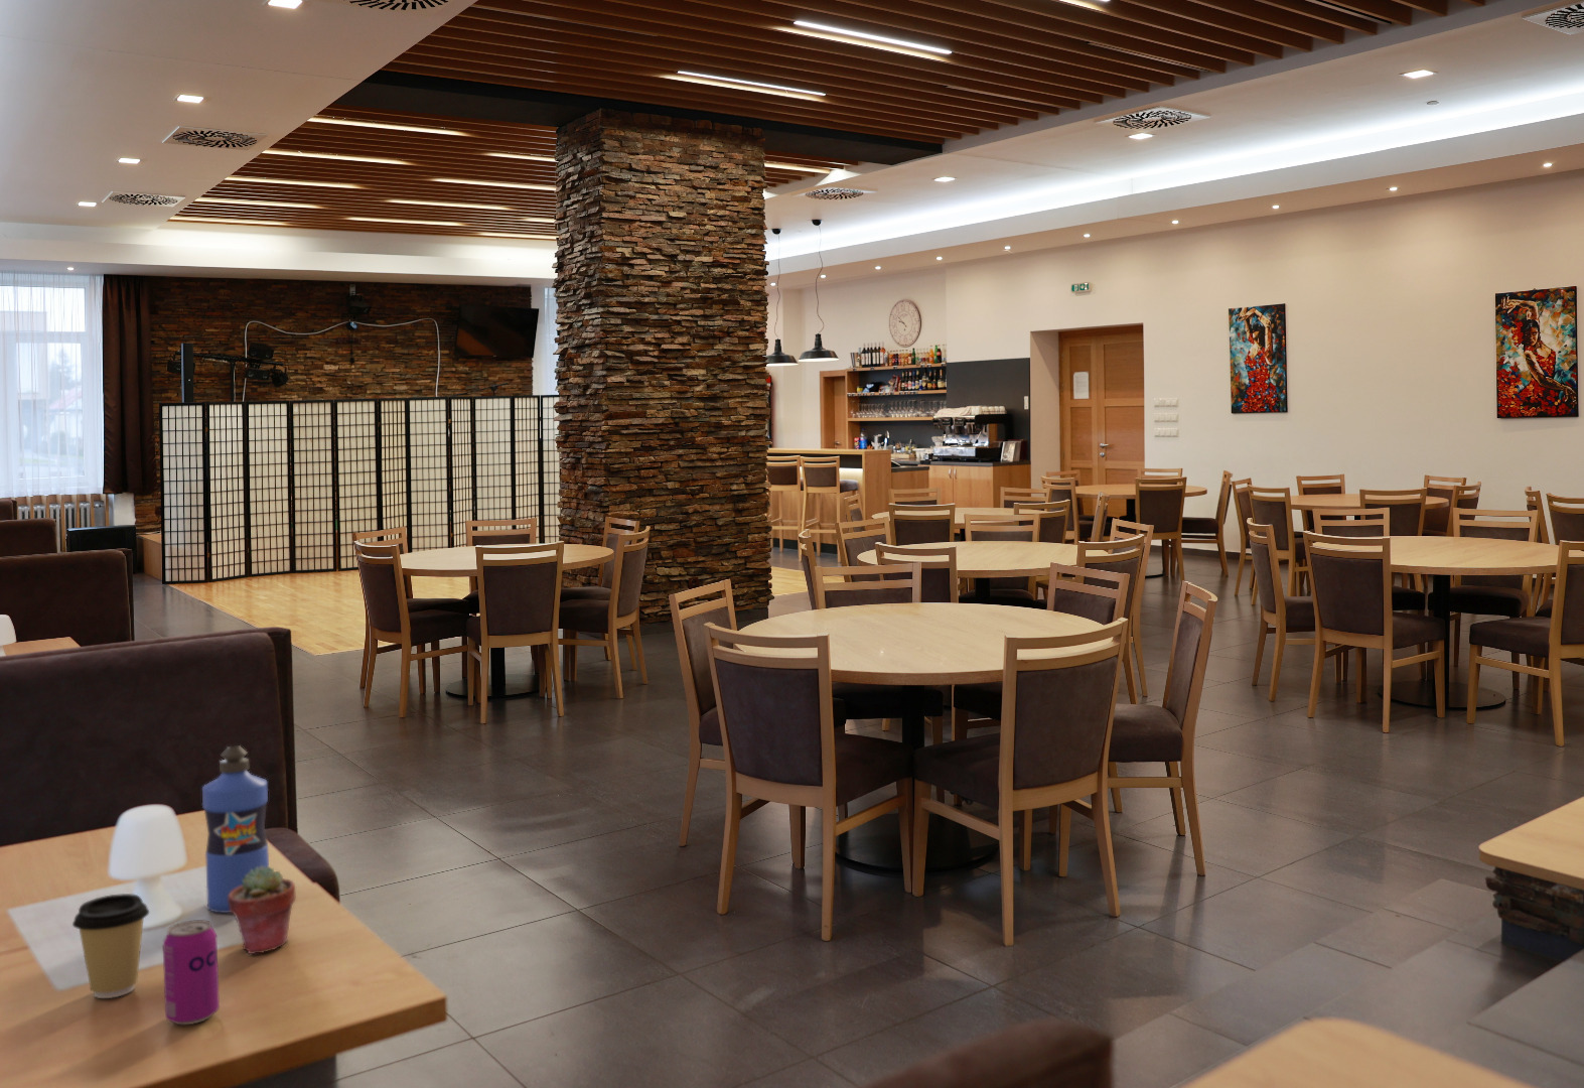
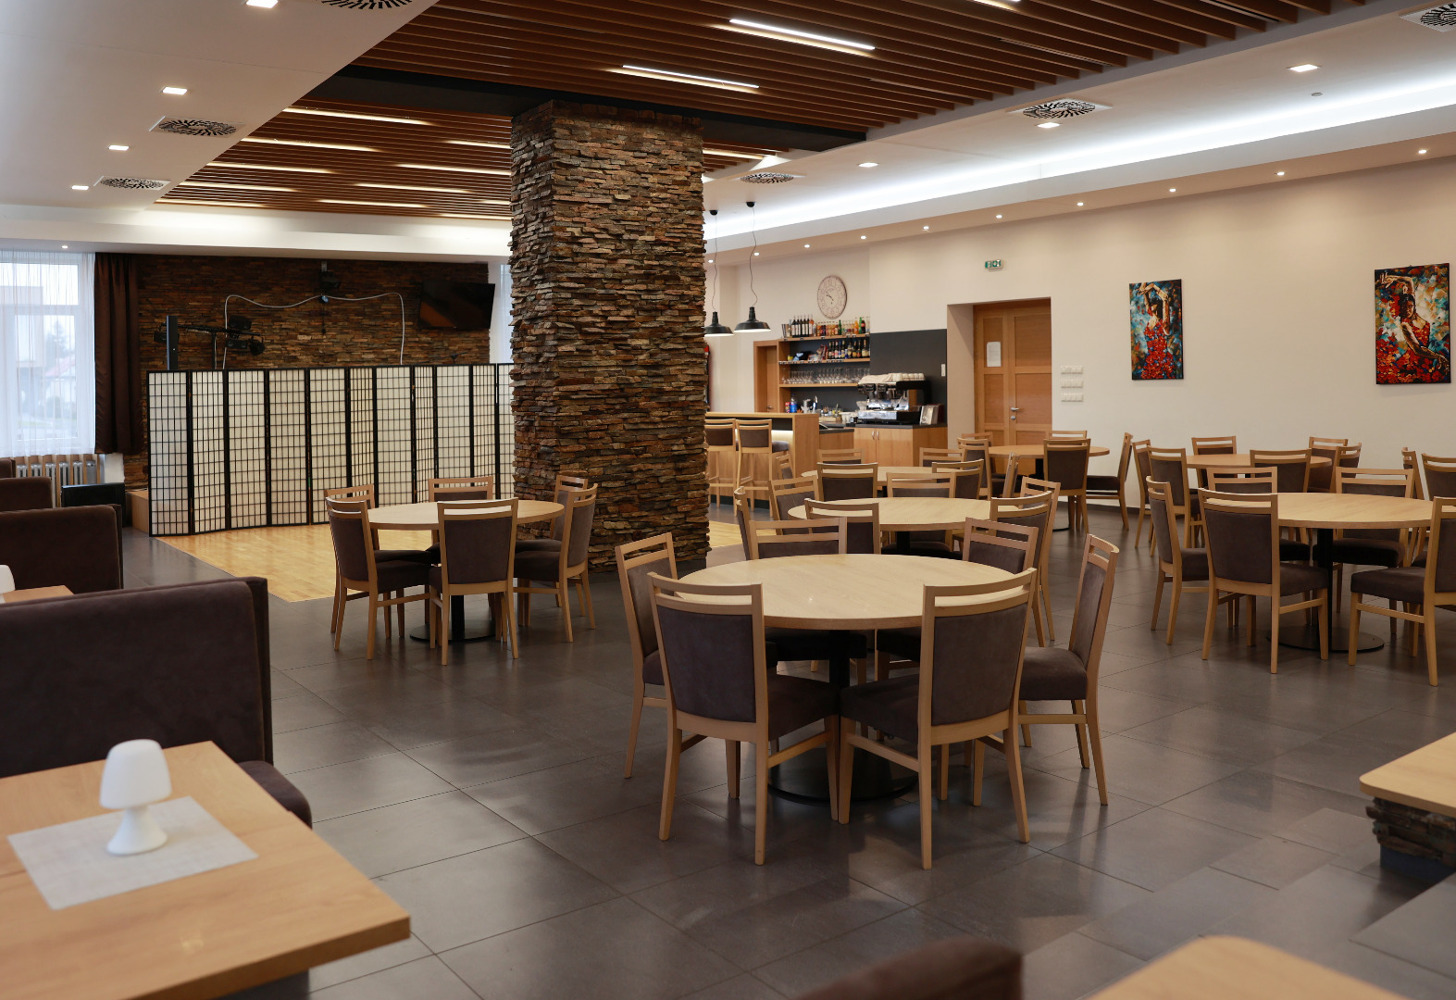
- water bottle (236, 824)
- beverage can (190, 971)
- potted succulent (262, 905)
- coffee cup (112, 947)
